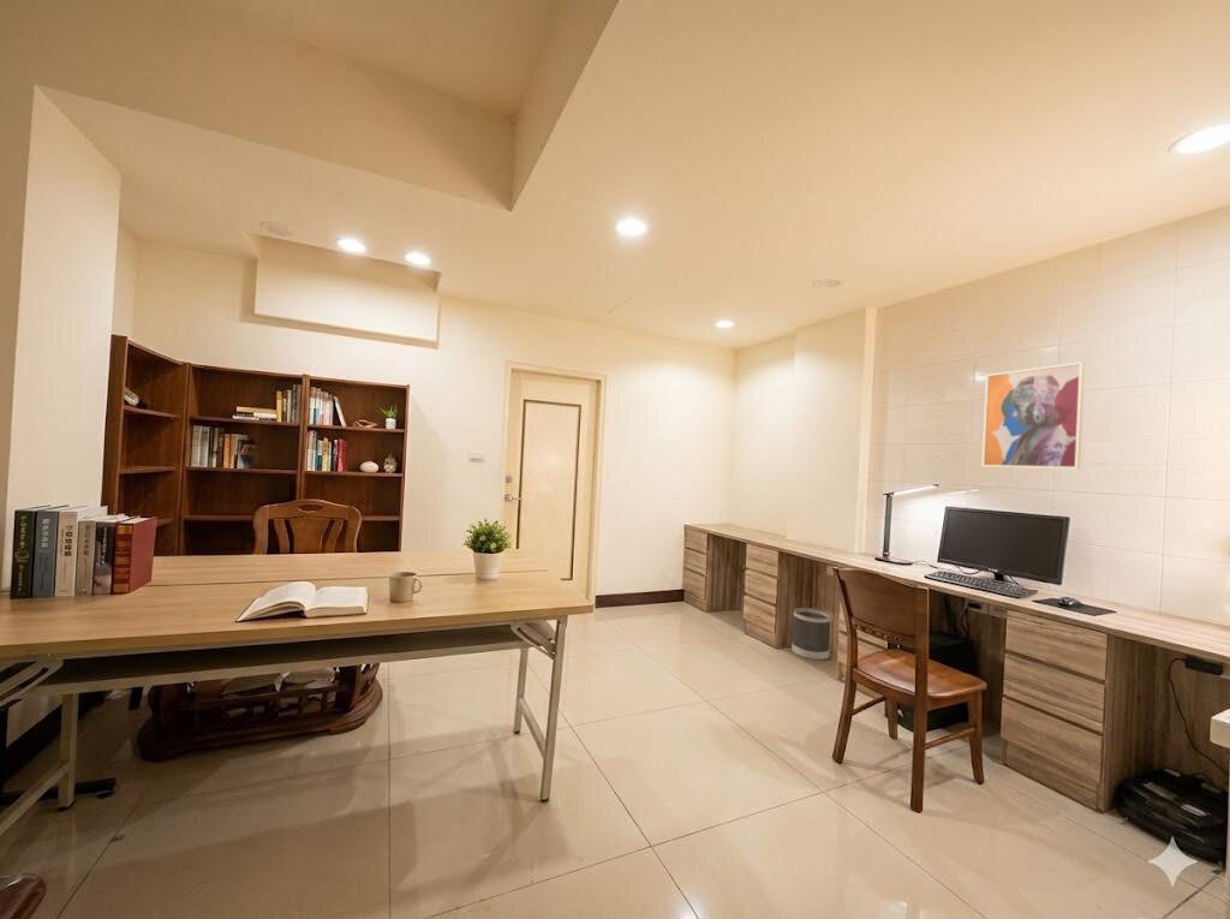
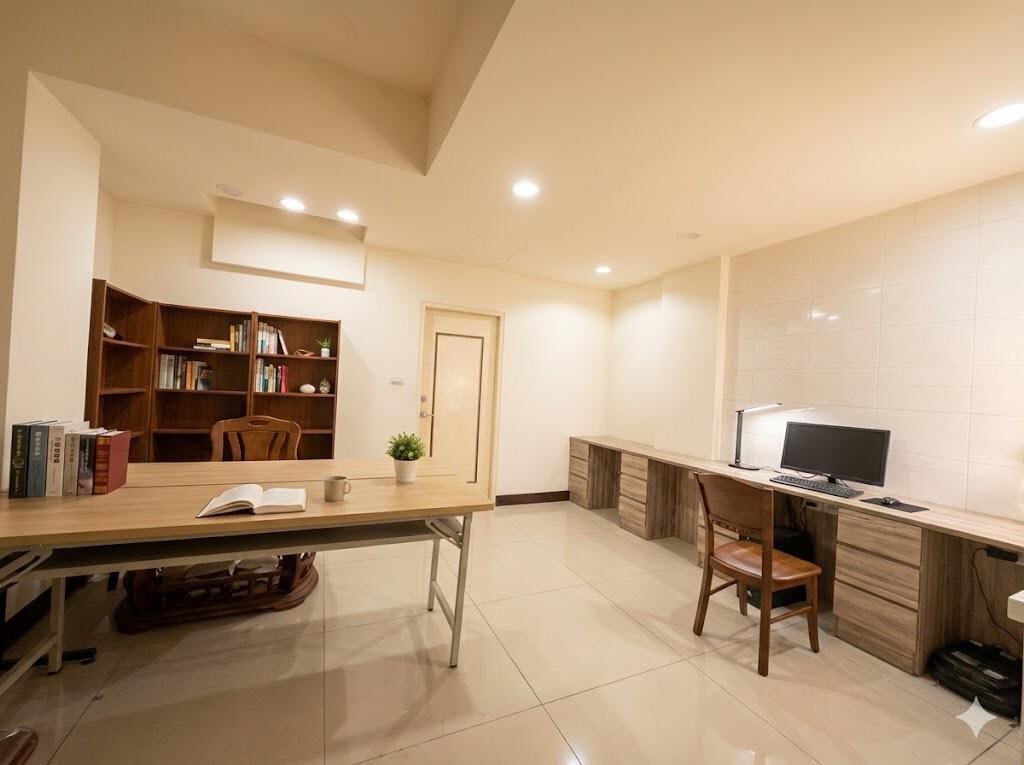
- wastebasket (810, 633)
- wall art (1029, 418)
